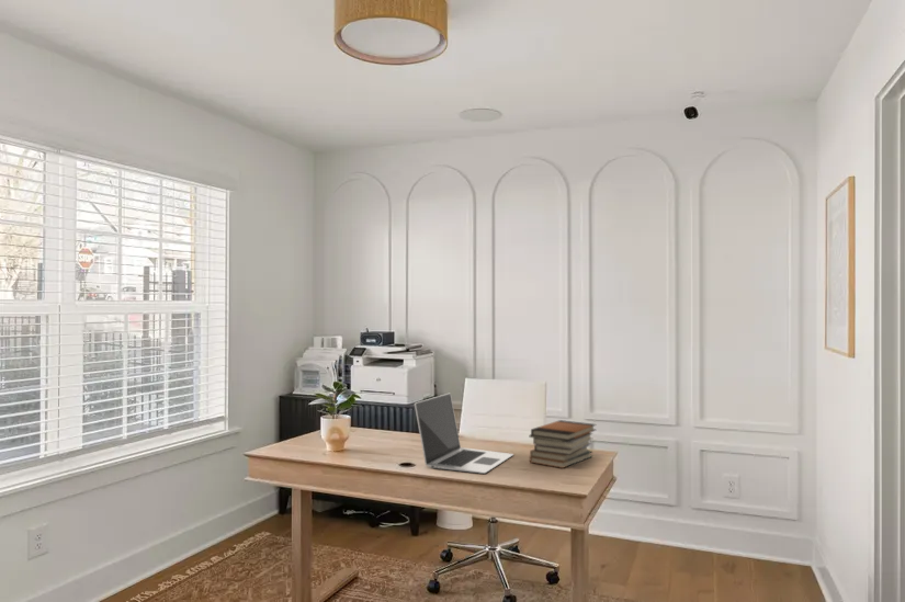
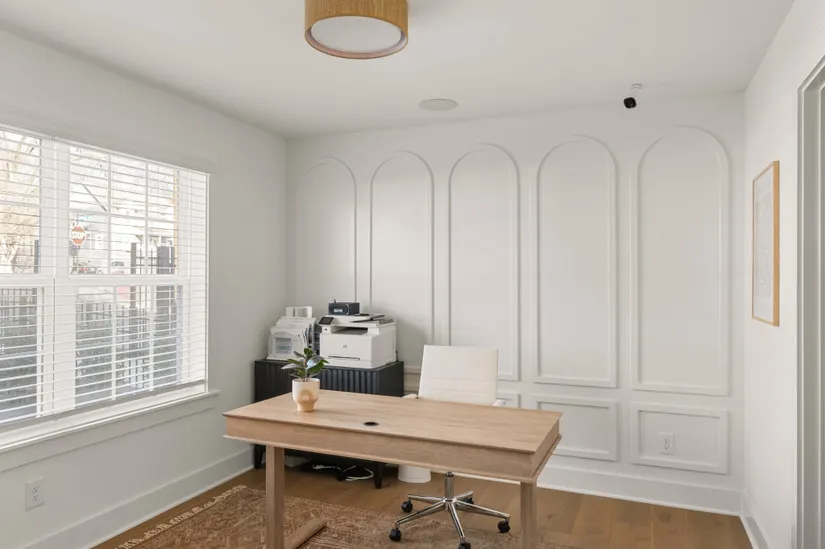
- book stack (563, 442)
- laptop (457, 433)
